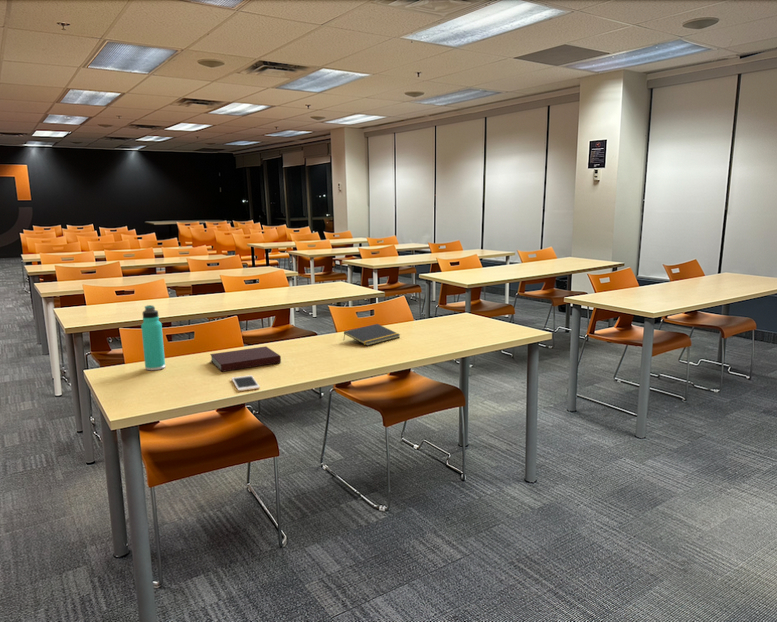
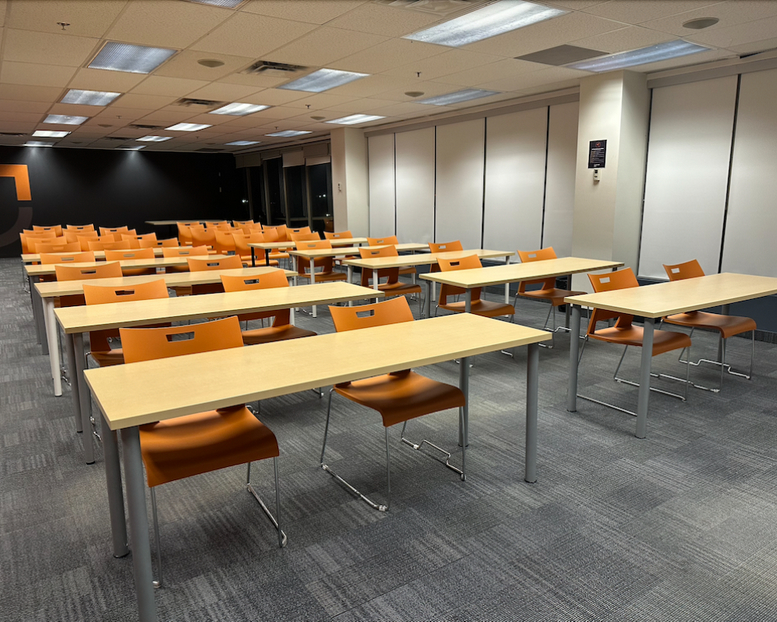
- thermos bottle (152, 337)
- notepad (372, 334)
- notebook (245, 358)
- cell phone (245, 382)
